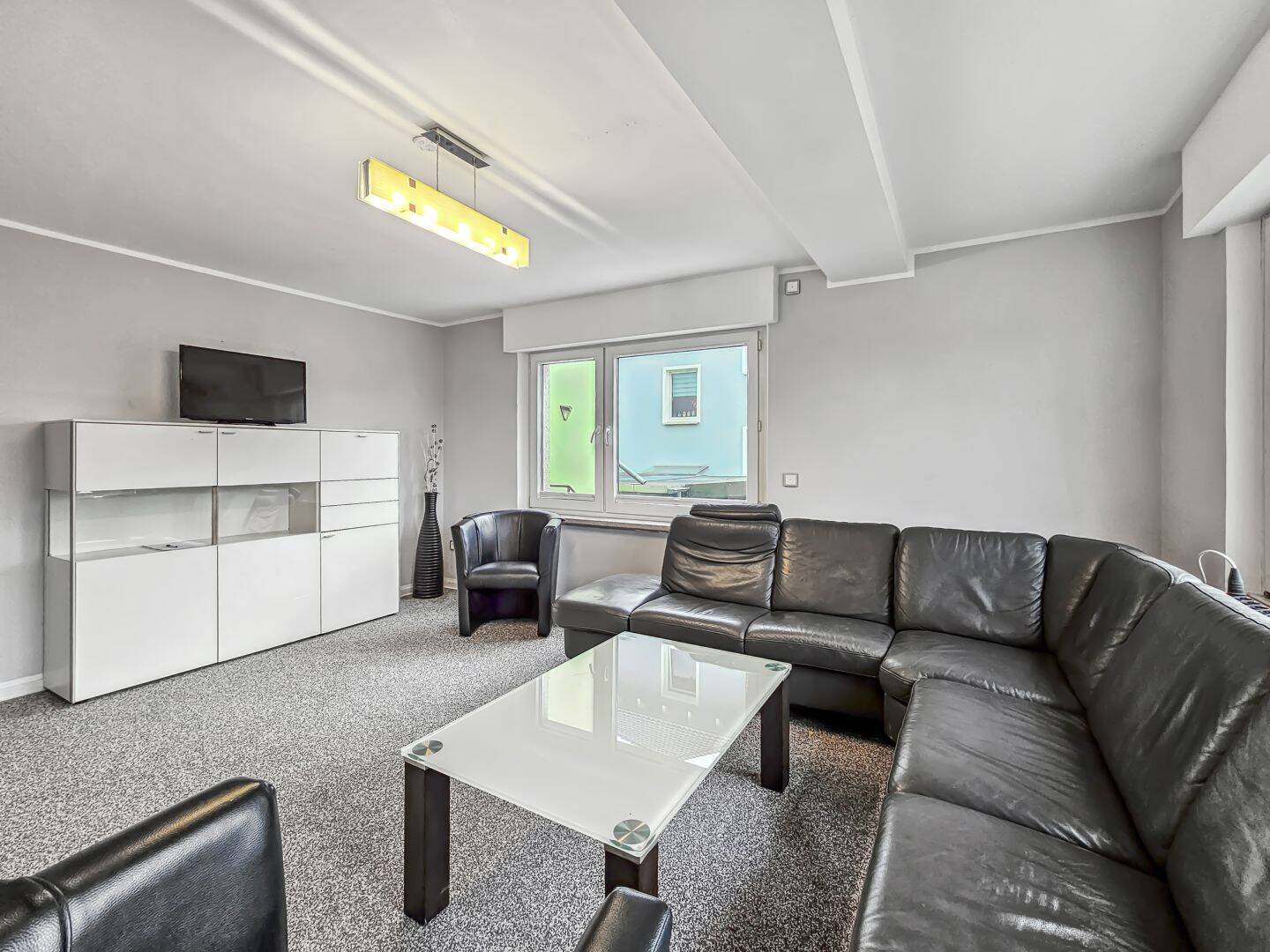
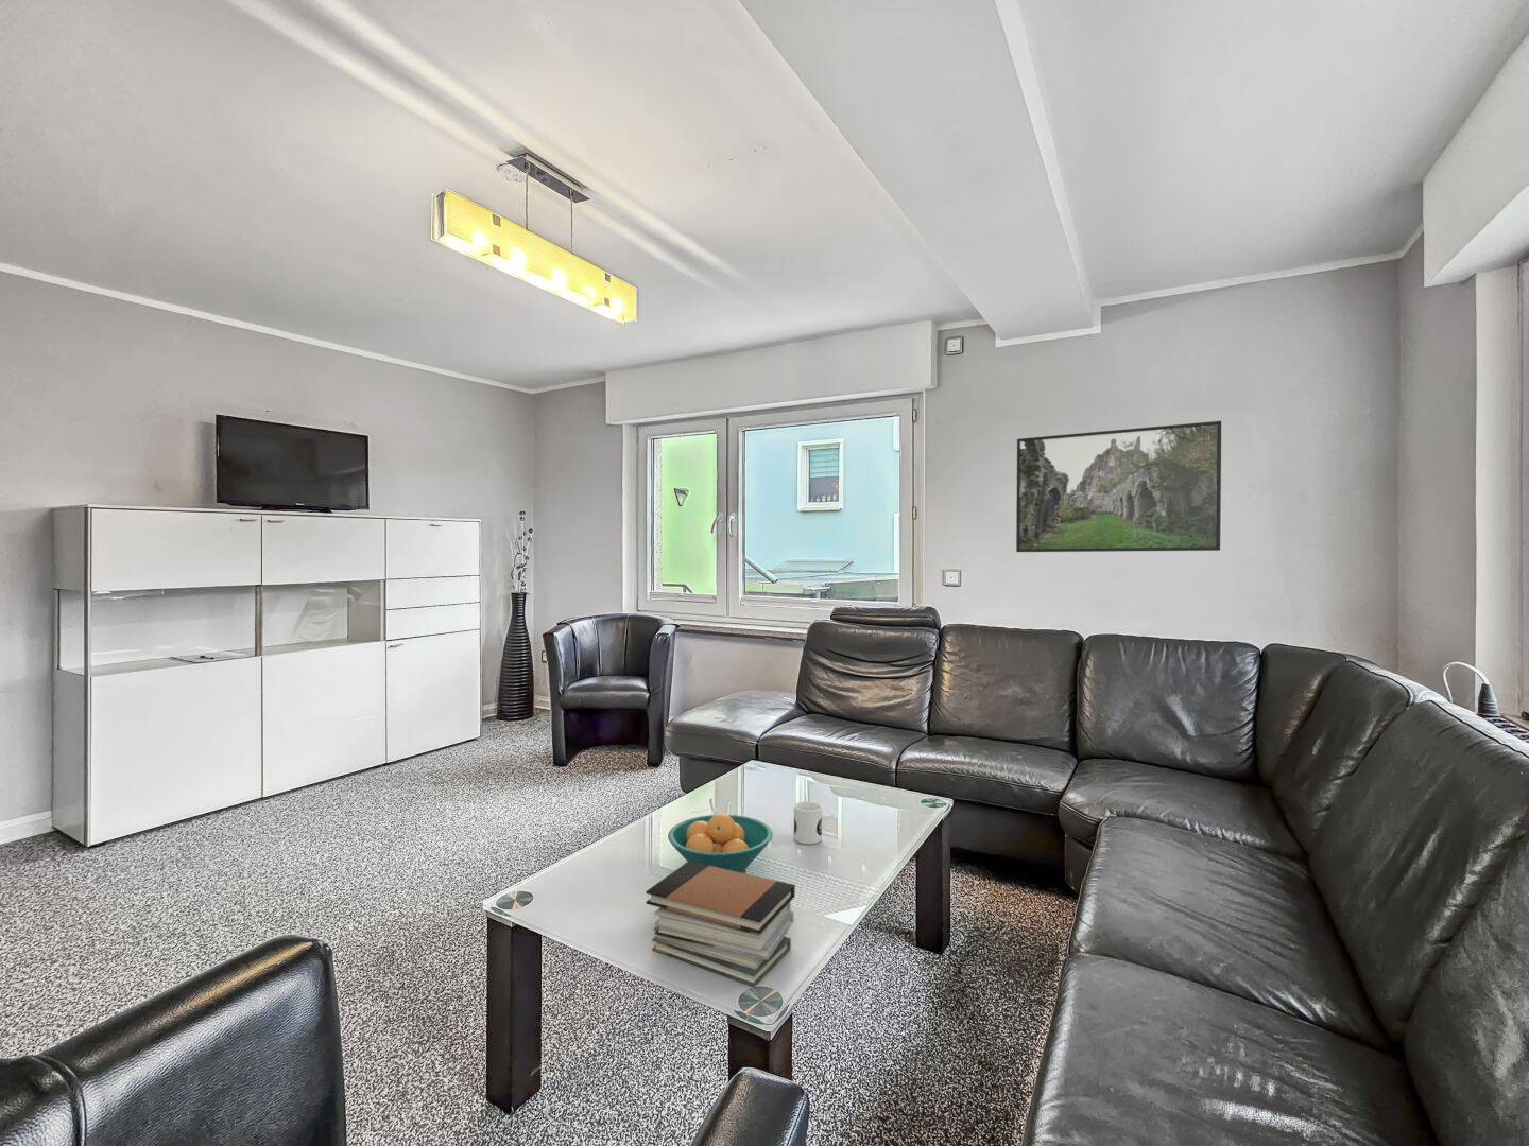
+ mug (808, 820)
+ fruit bowl (720, 844)
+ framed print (1111, 490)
+ book stack (722, 918)
